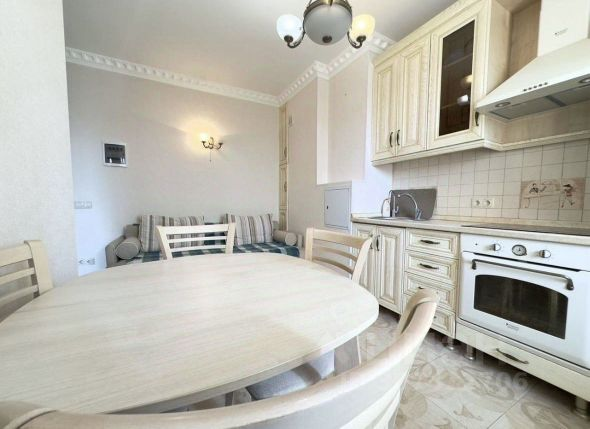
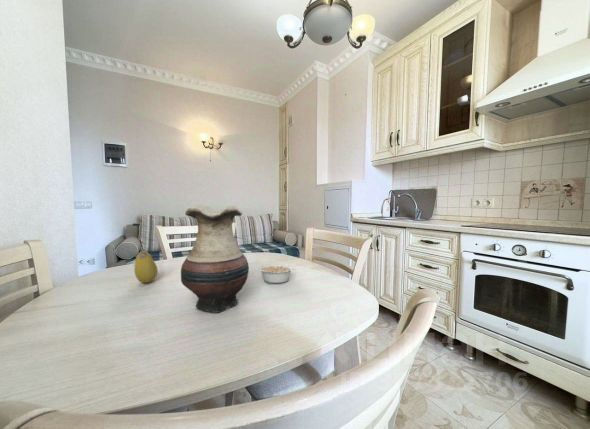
+ fruit (145, 266)
+ vase (215, 255)
+ legume (277, 272)
